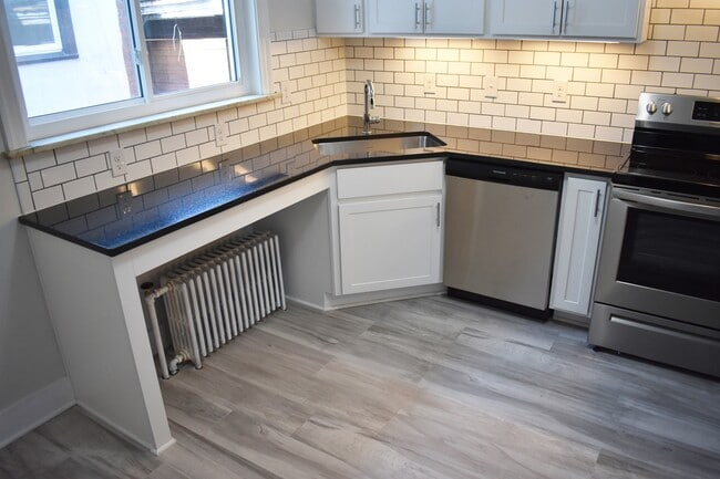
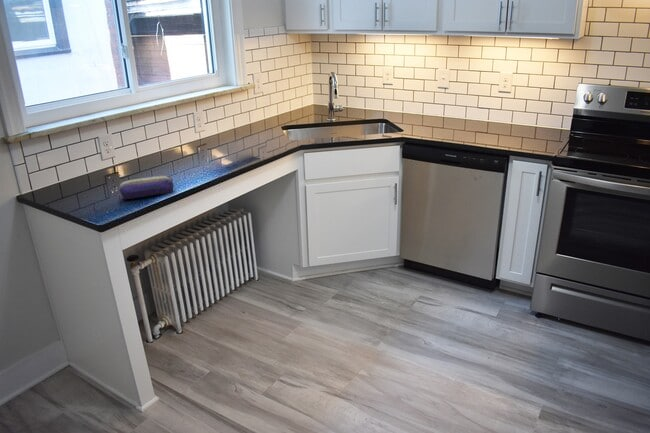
+ pencil case (147, 187)
